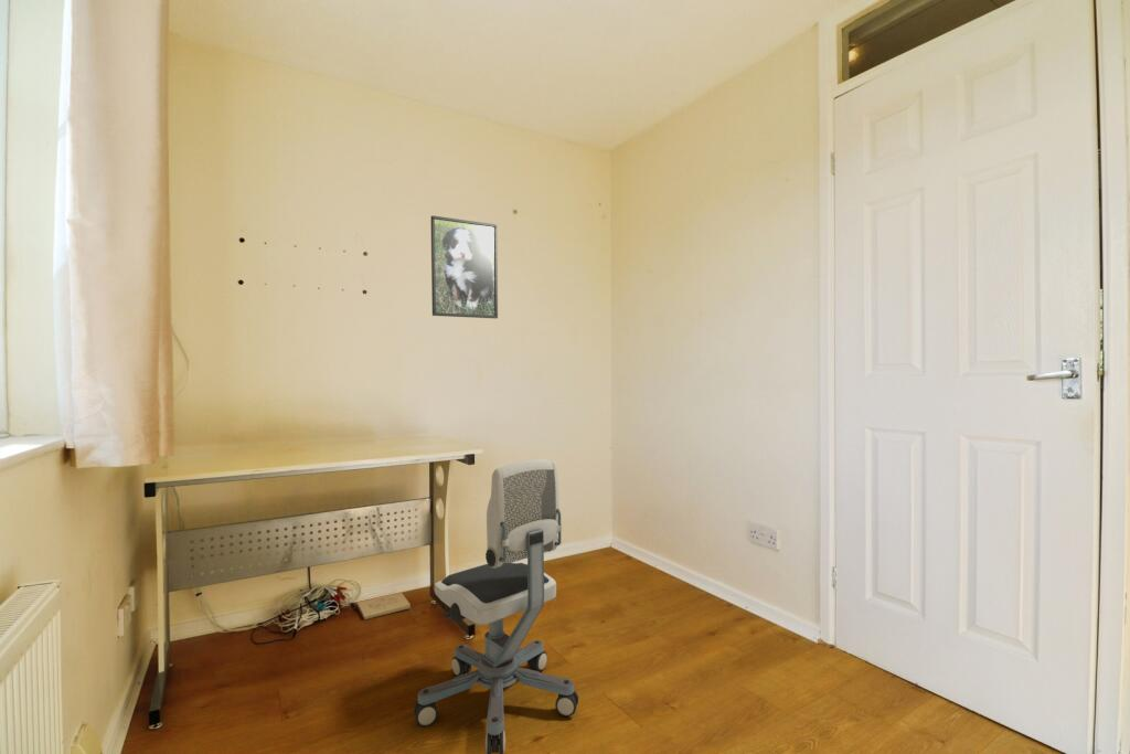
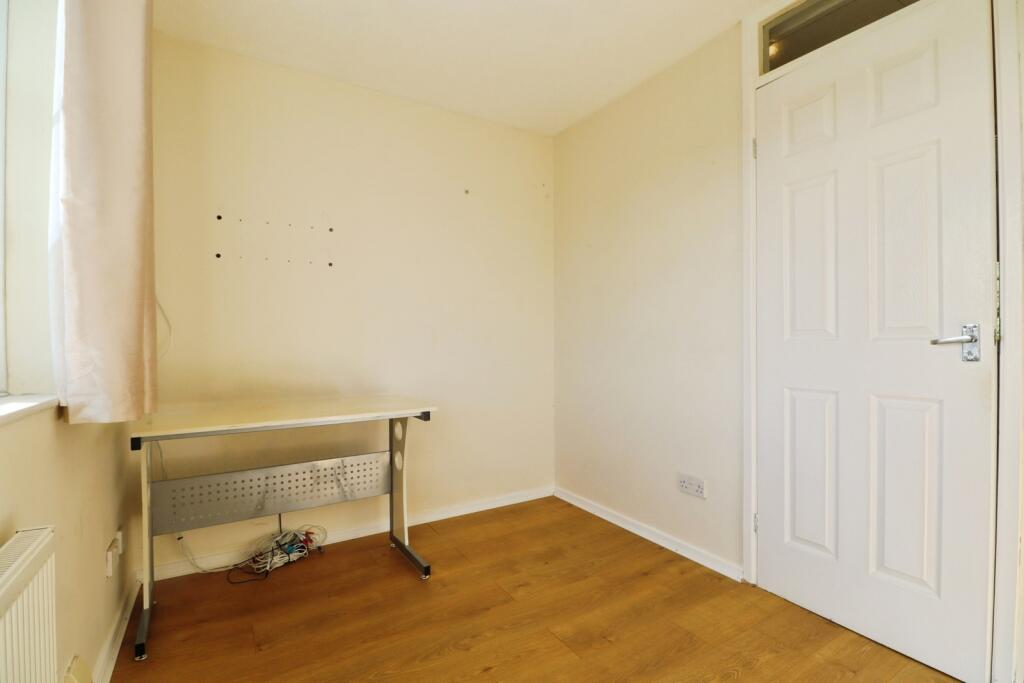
- office chair (493, 577)
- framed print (465, 268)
- box (383, 605)
